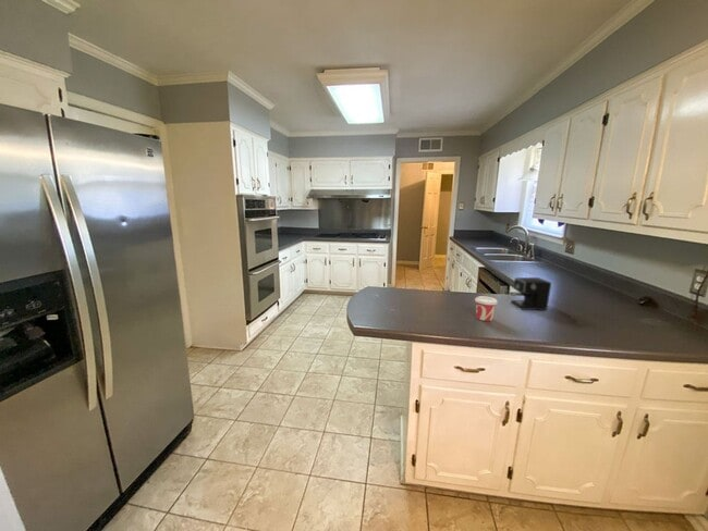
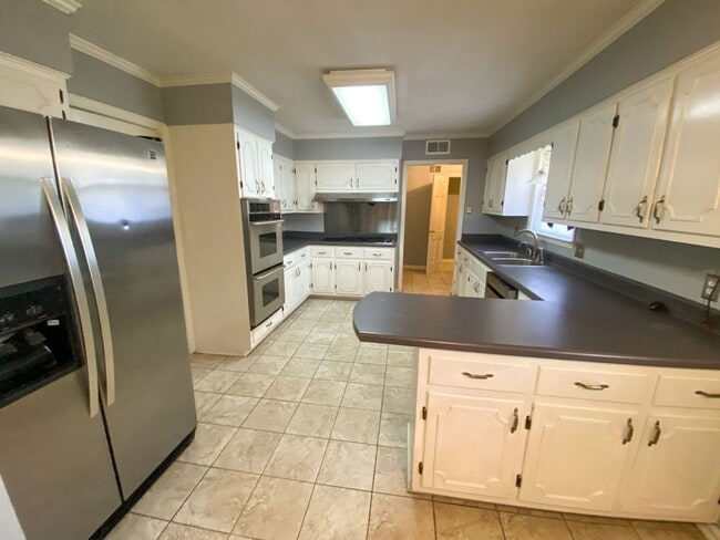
- coffee maker (541, 298)
- cup (485, 308)
